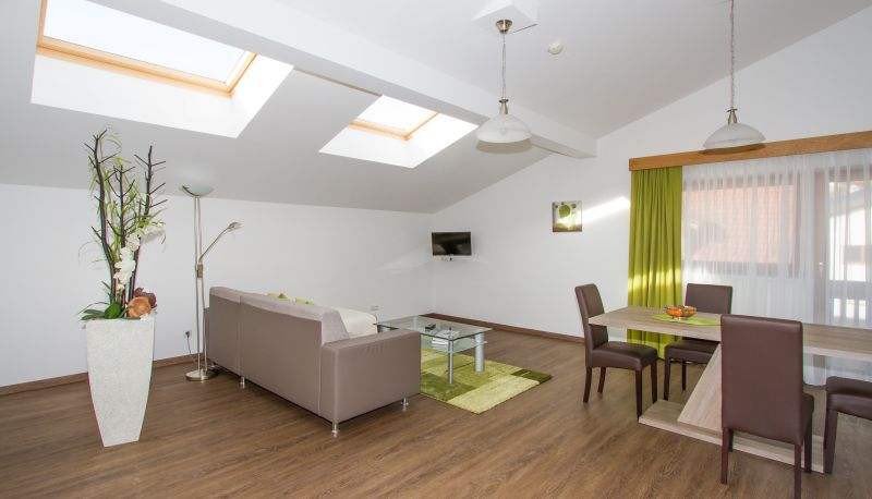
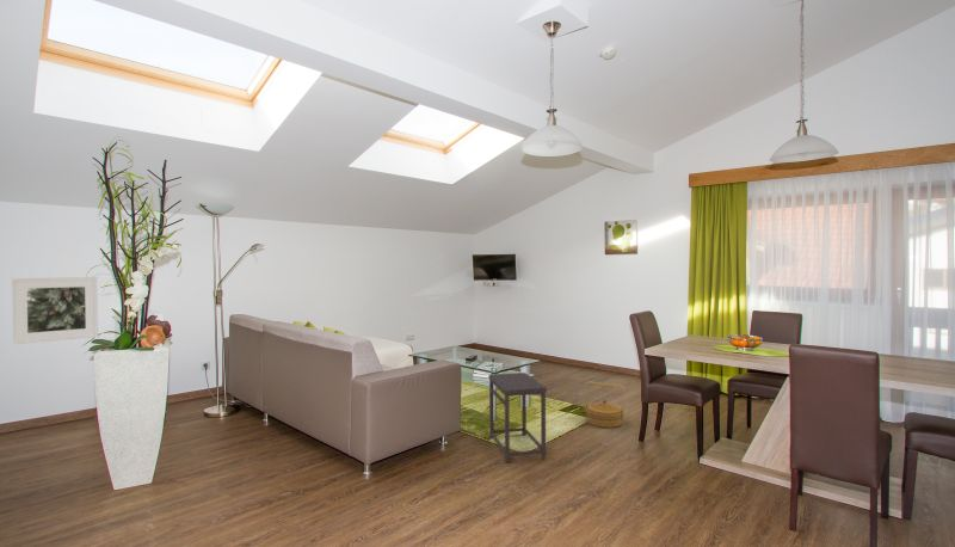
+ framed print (56, 308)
+ basket (604, 401)
+ side table (522, 413)
